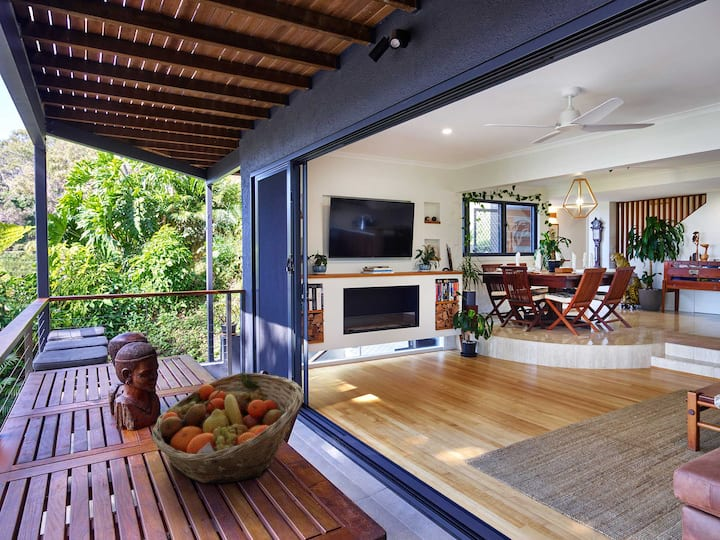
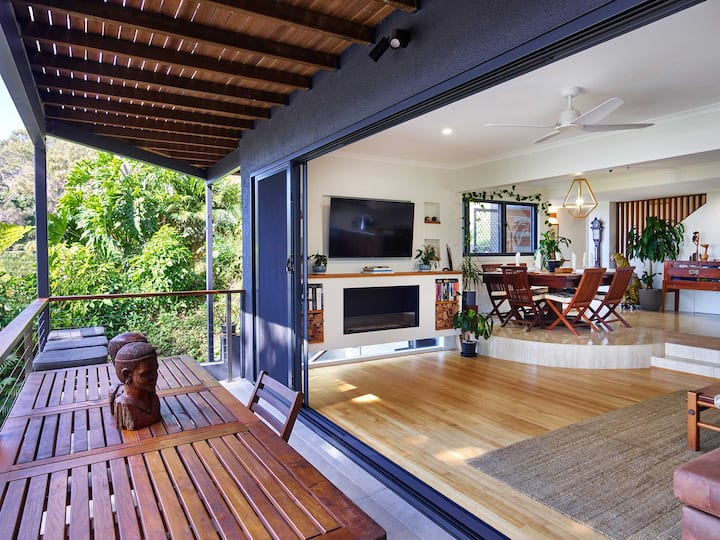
- fruit basket (229, 422)
